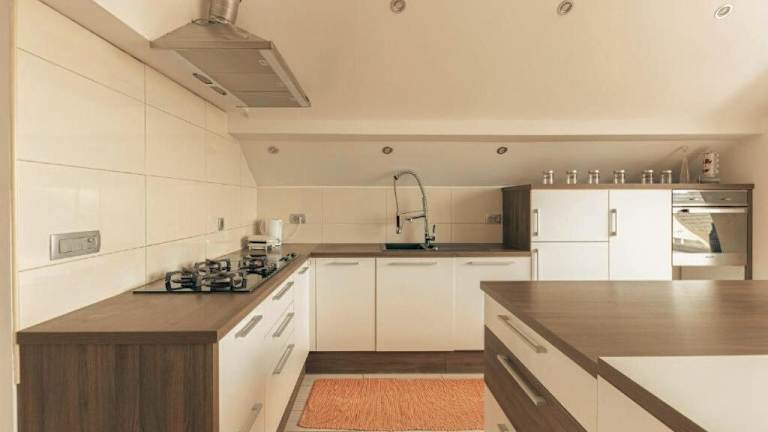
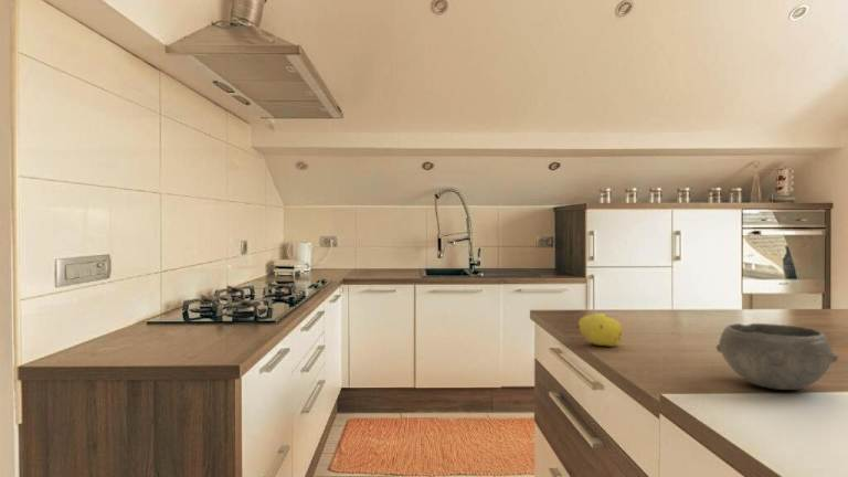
+ fruit (598, 328)
+ bowl (773, 357)
